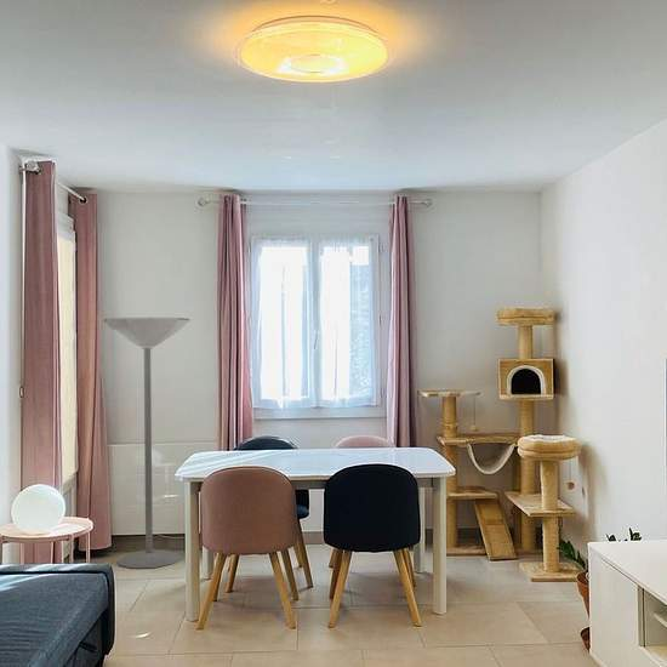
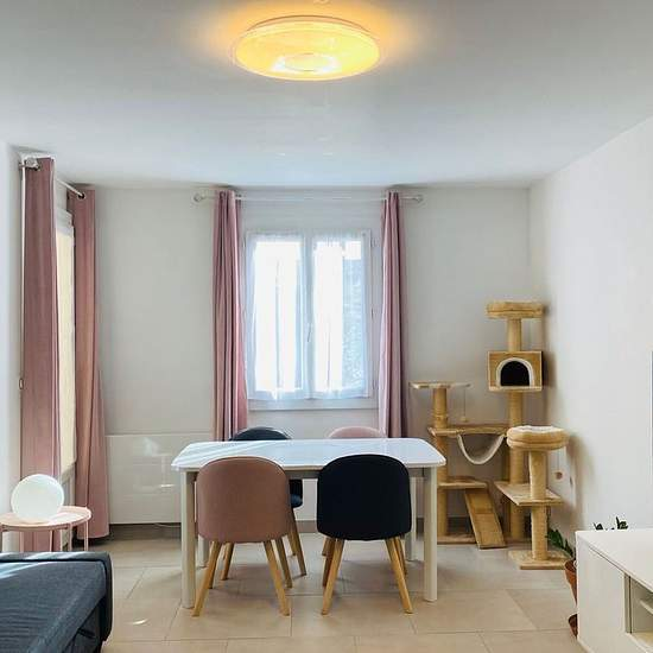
- floor lamp (148, 439)
